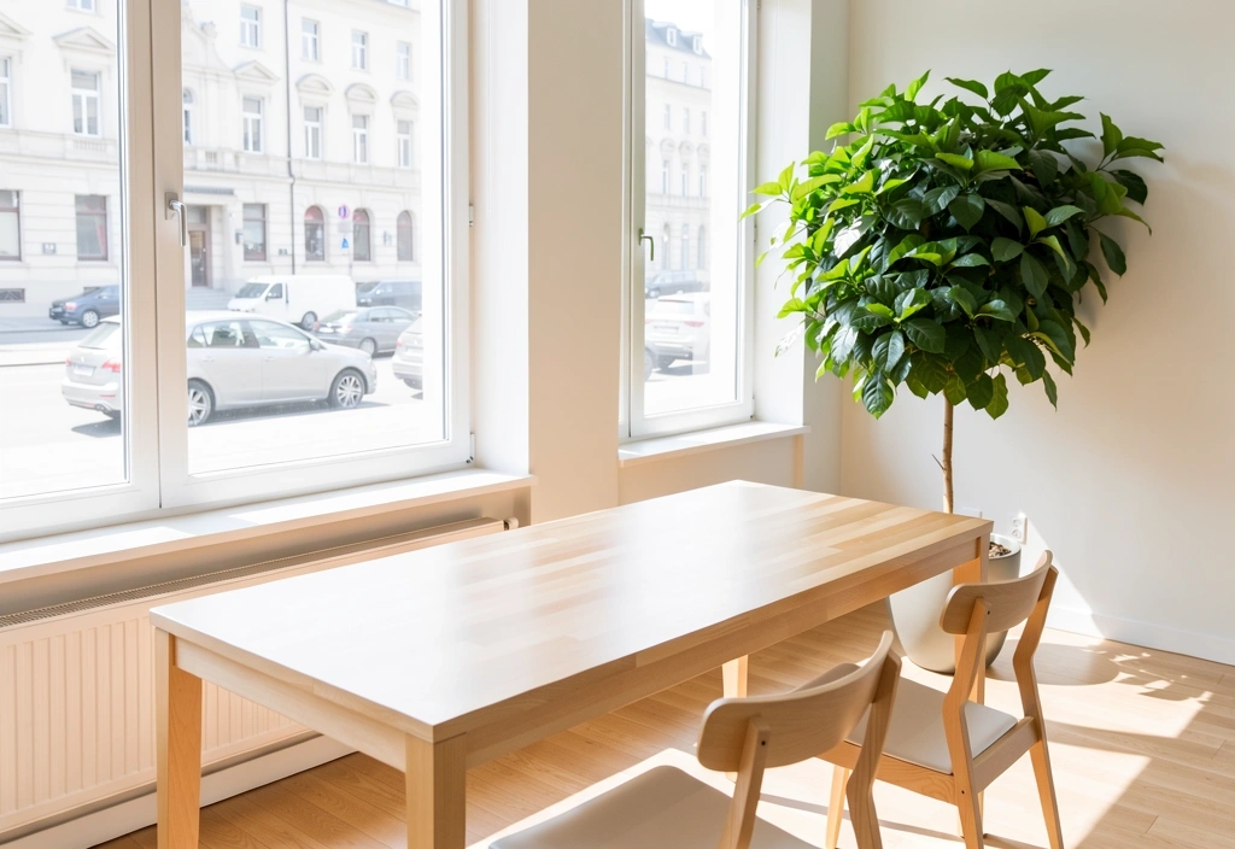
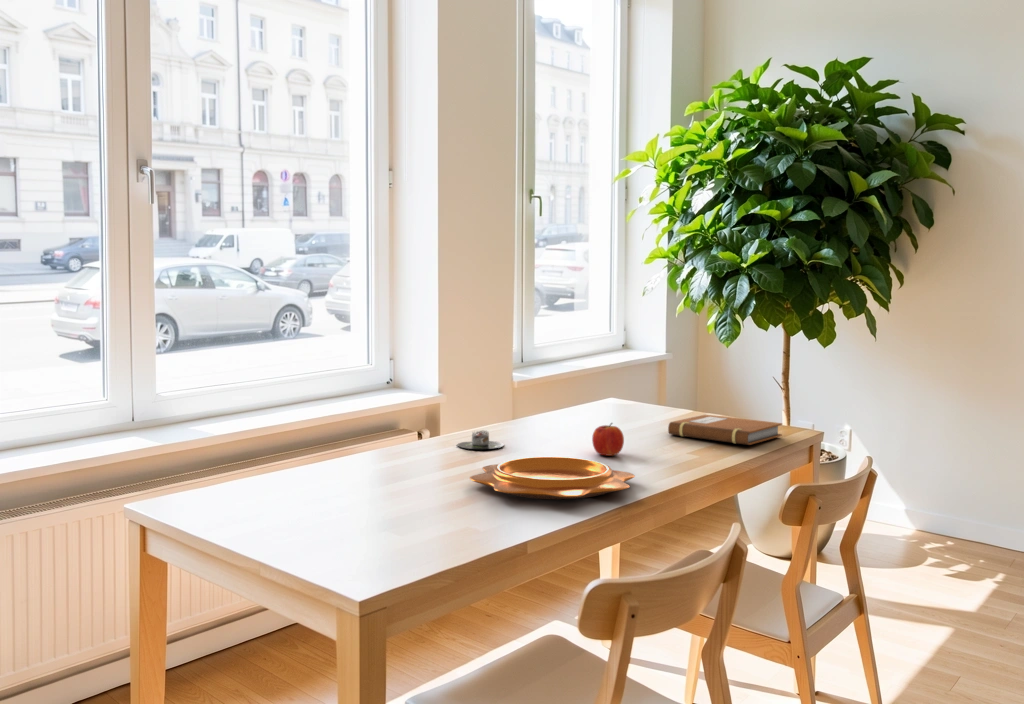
+ fruit (607, 438)
+ notebook (722, 428)
+ candle (480, 438)
+ decorative bowl (552, 476)
